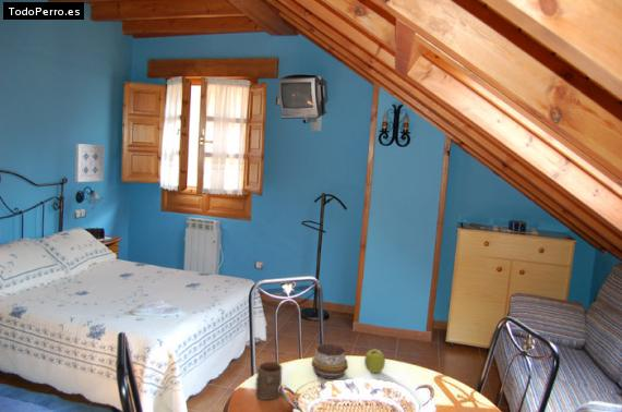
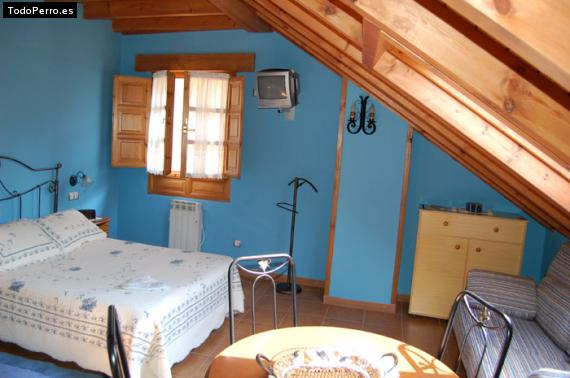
- apple (374, 359)
- cup (268, 380)
- decorative bowl (330, 361)
- wall art (89, 162)
